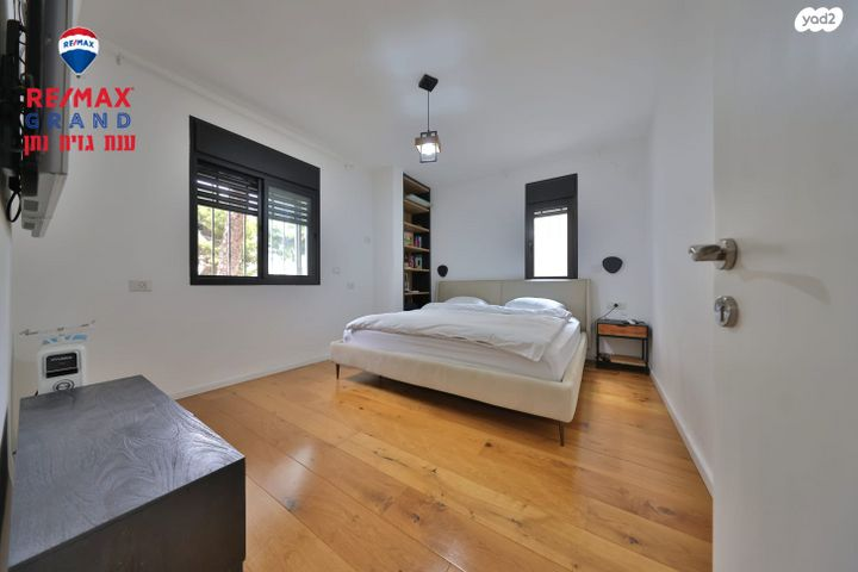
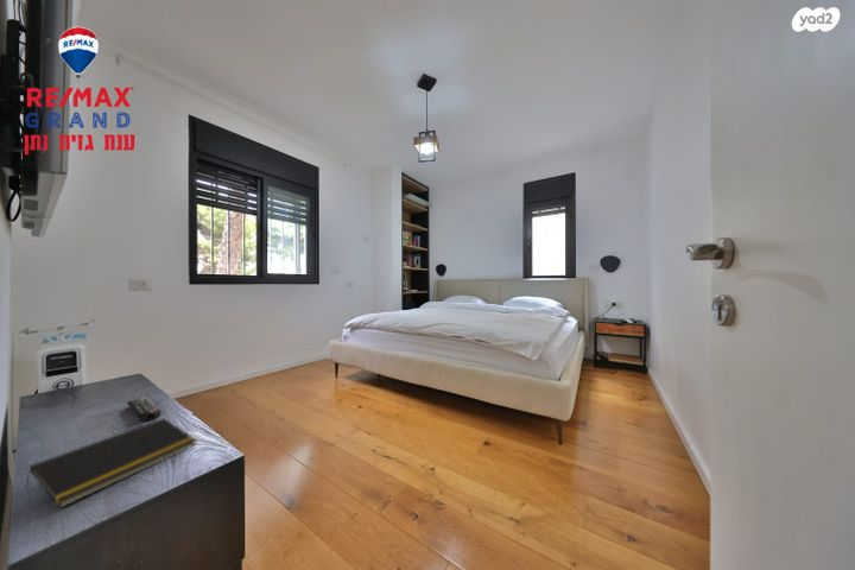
+ remote control (142, 407)
+ notepad (122, 454)
